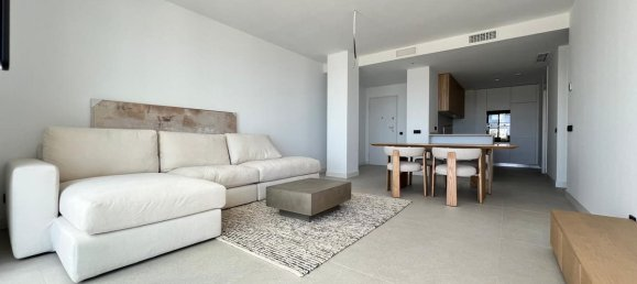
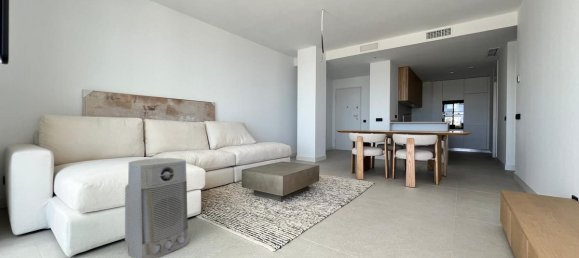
+ air purifier (156, 202)
